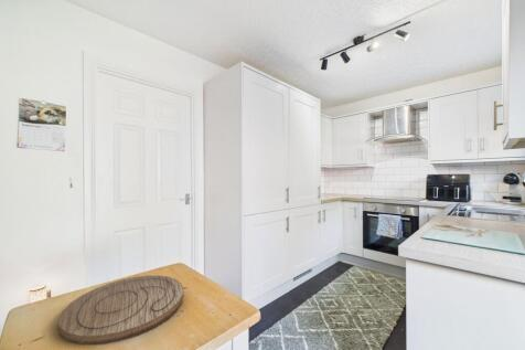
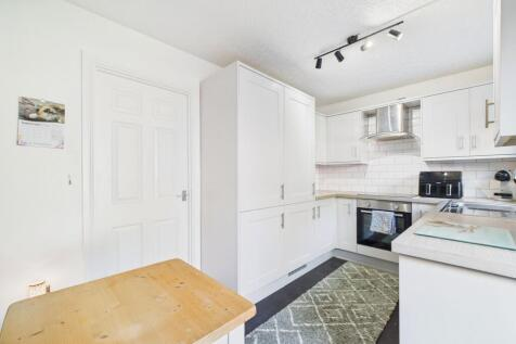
- cutting board (128, 303)
